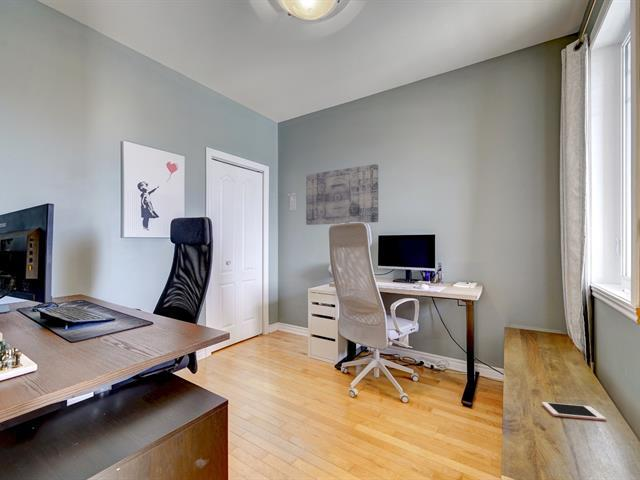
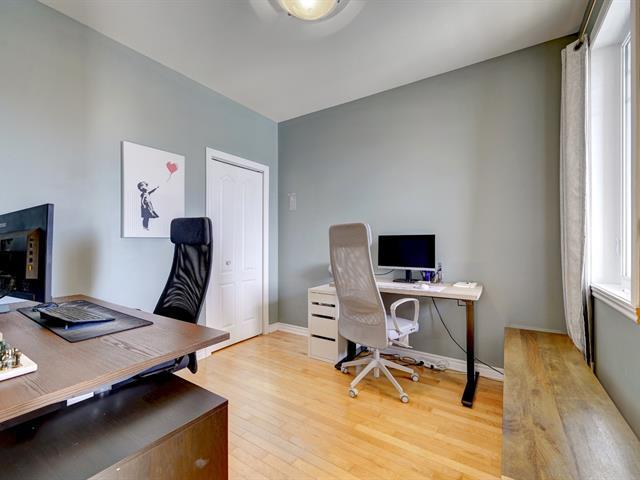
- wall art (339, 196)
- cell phone (572, 410)
